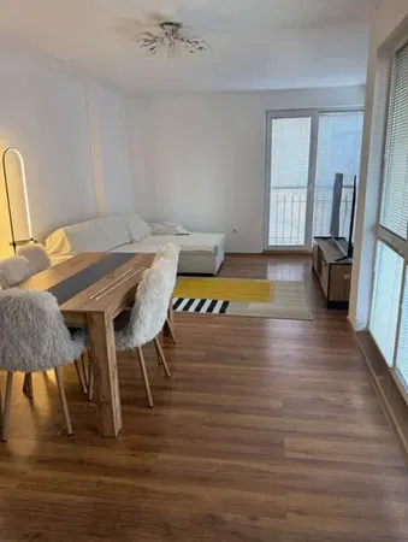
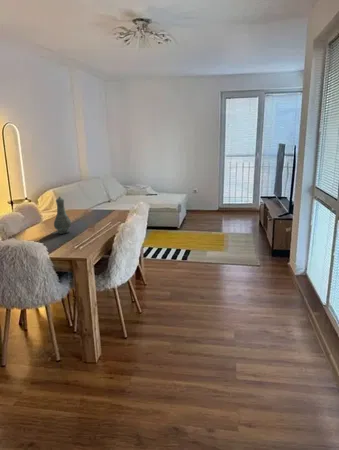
+ vase (61, 214)
